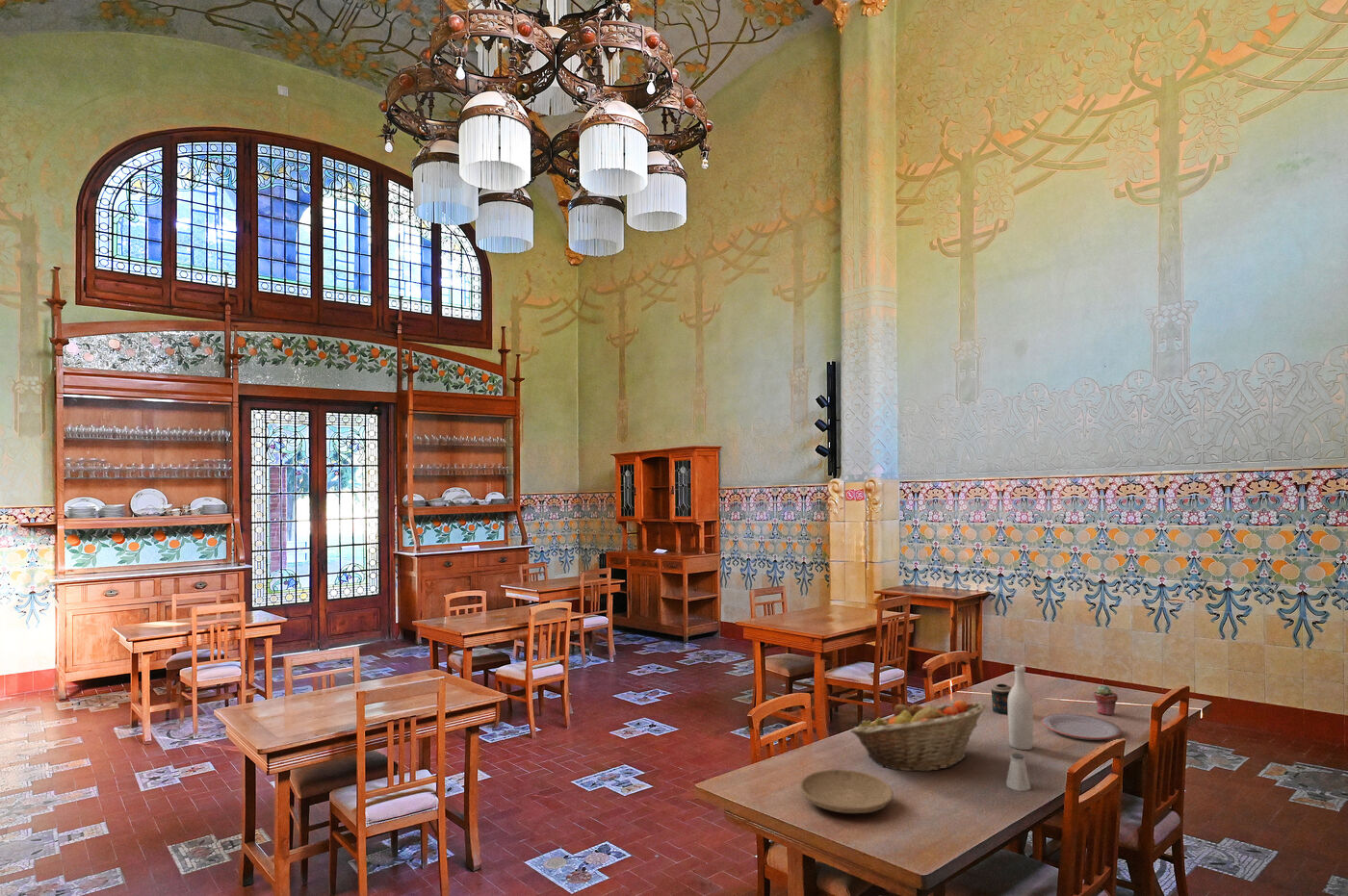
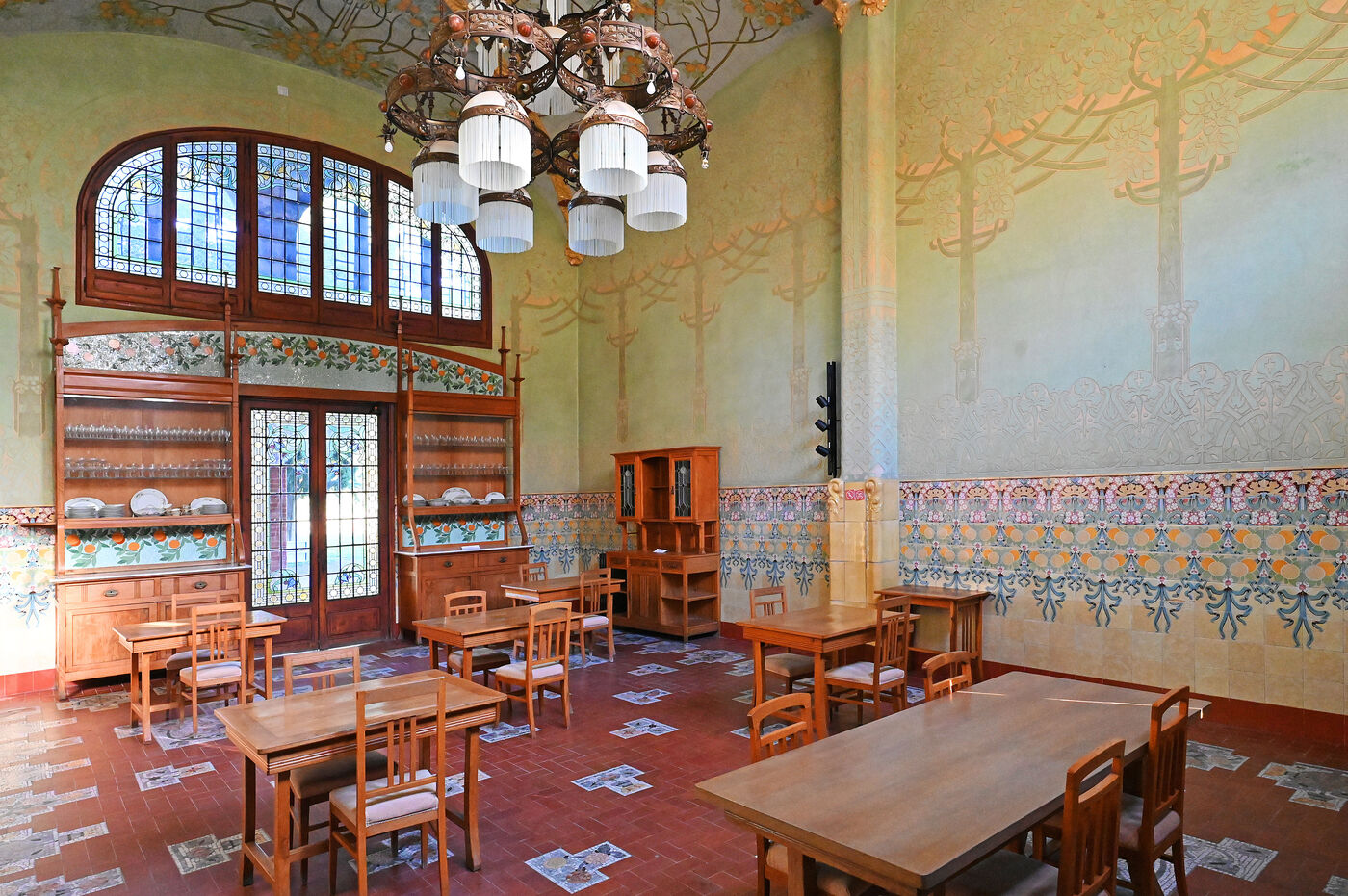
- saltshaker (1018, 770)
- potted succulent (1105, 699)
- plate (845, 795)
- candle (1003, 697)
- plate (1080, 728)
- fruit basket (920, 729)
- wine bottle (1020, 705)
